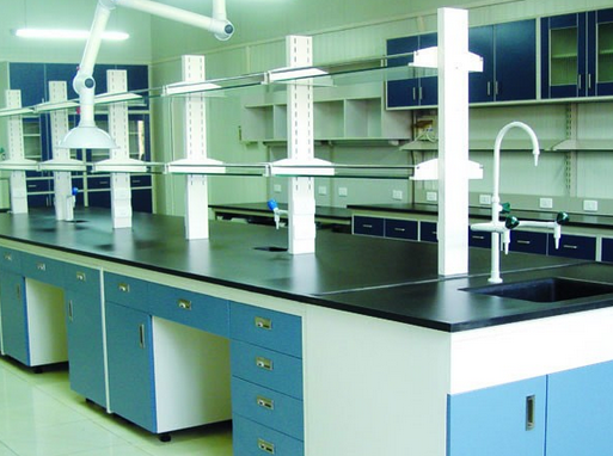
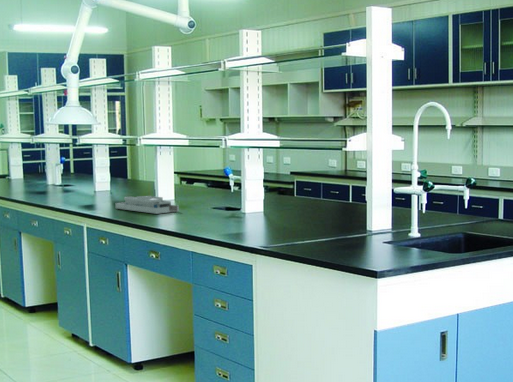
+ desk organizer (146, 202)
